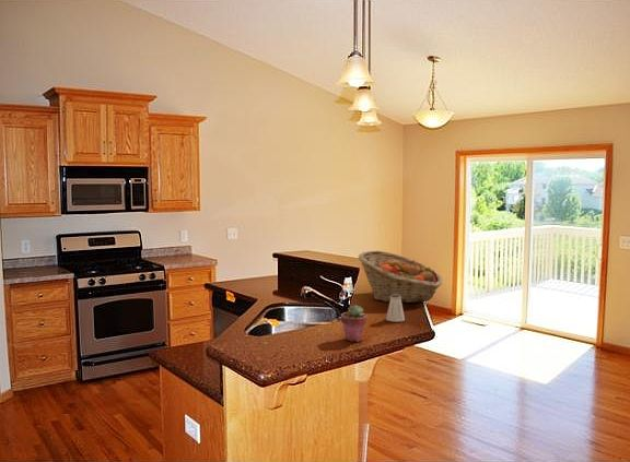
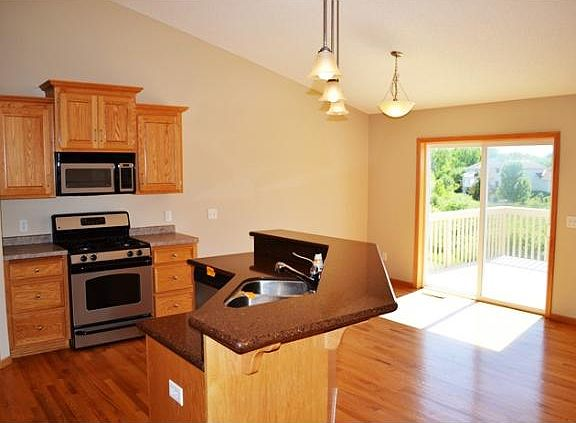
- saltshaker (395, 307)
- potted succulent (353, 321)
- fruit basket (399, 274)
